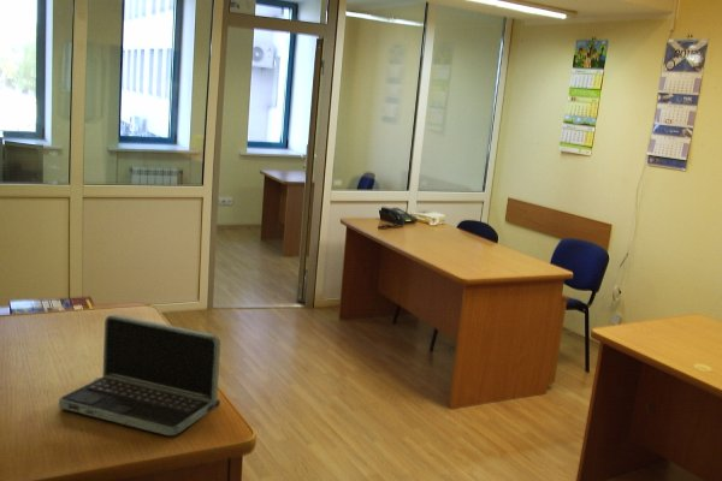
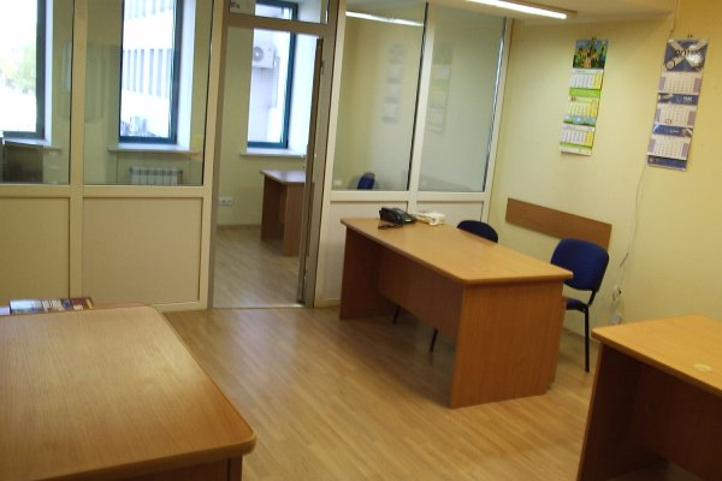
- laptop (140, 367)
